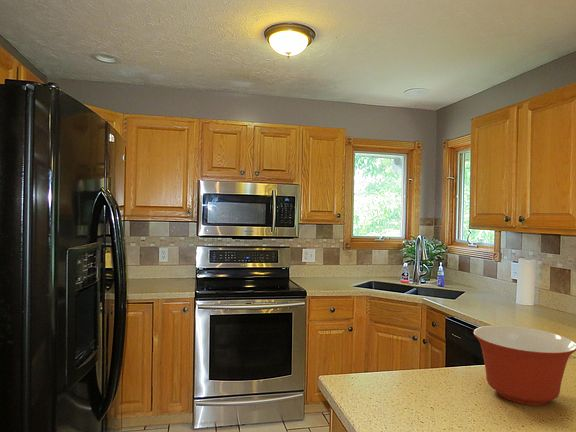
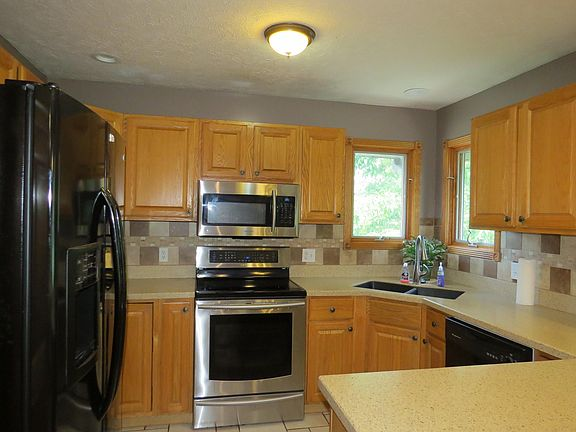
- mixing bowl (522, 366)
